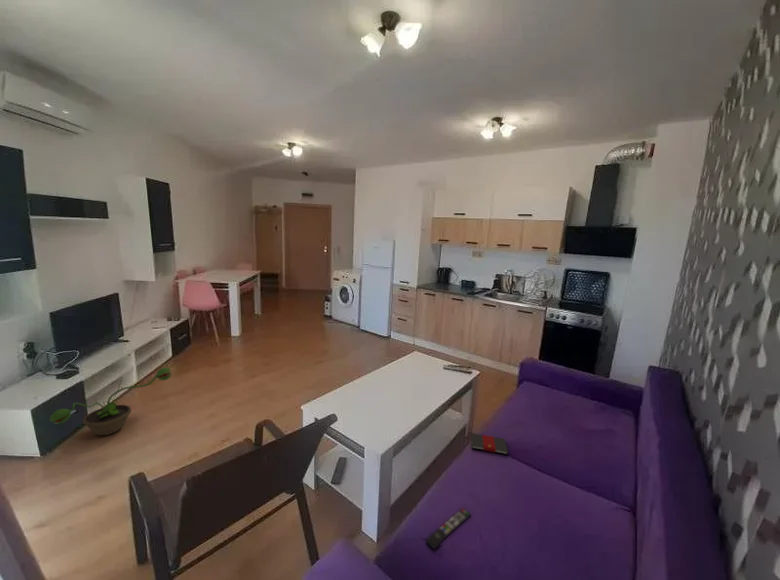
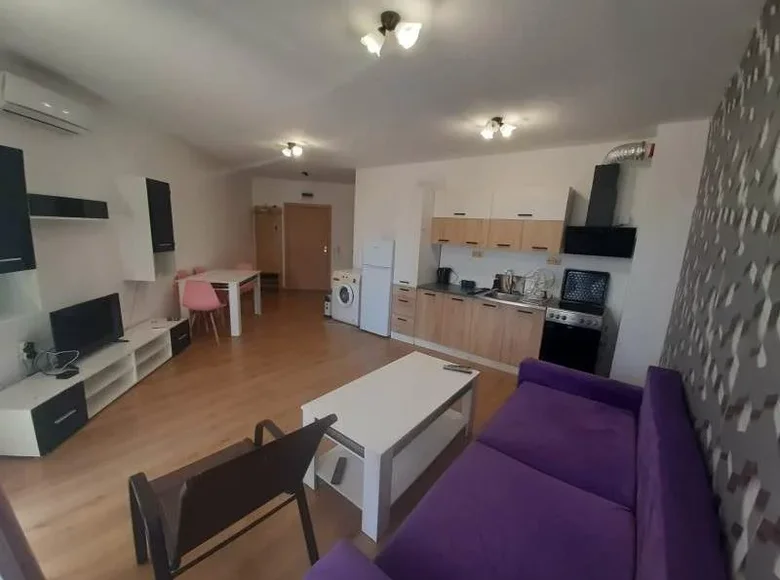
- book (488, 442)
- decorative plant (122, 405)
- remote control (449, 526)
